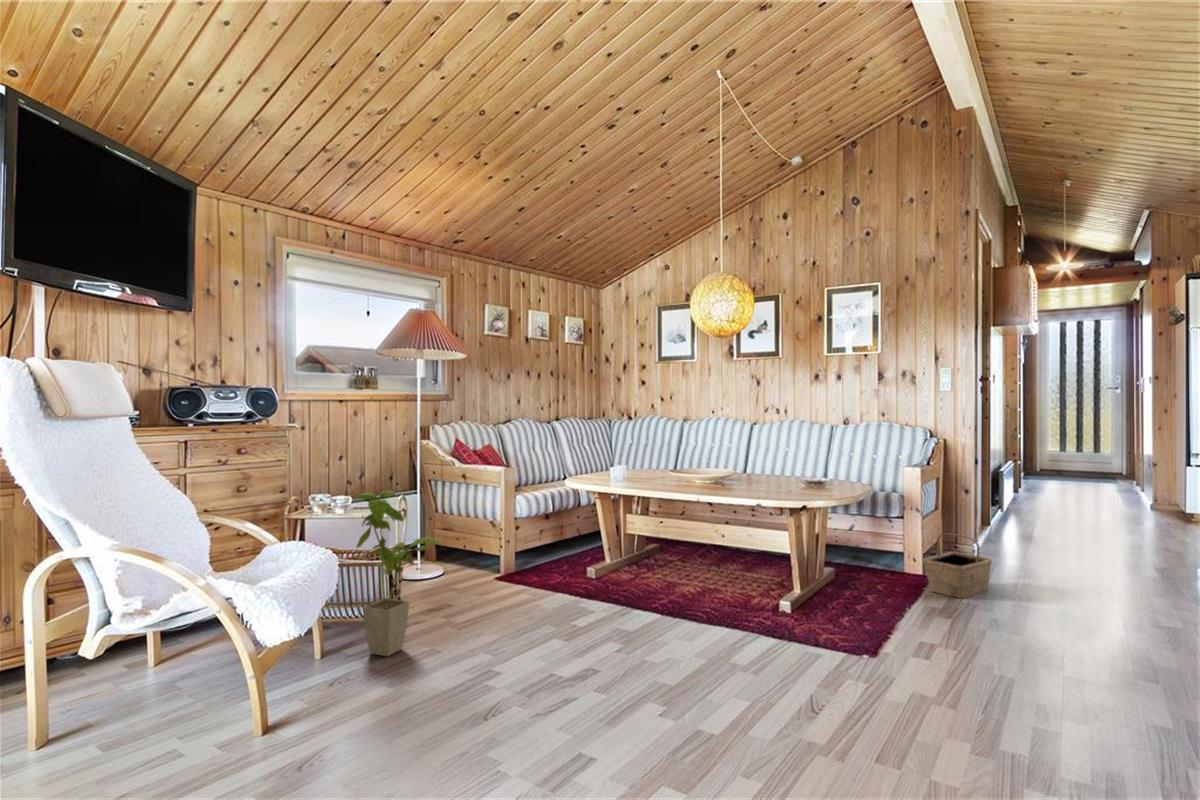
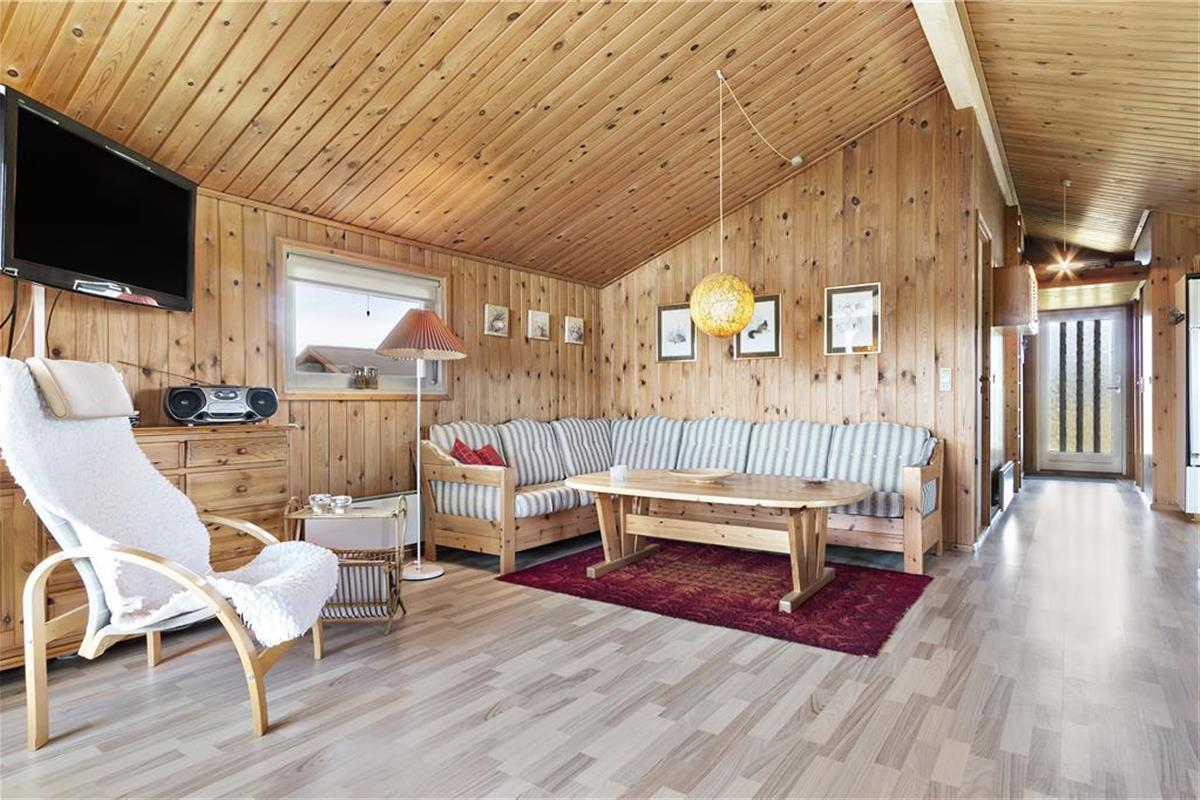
- basket (957, 562)
- house plant (390, 573)
